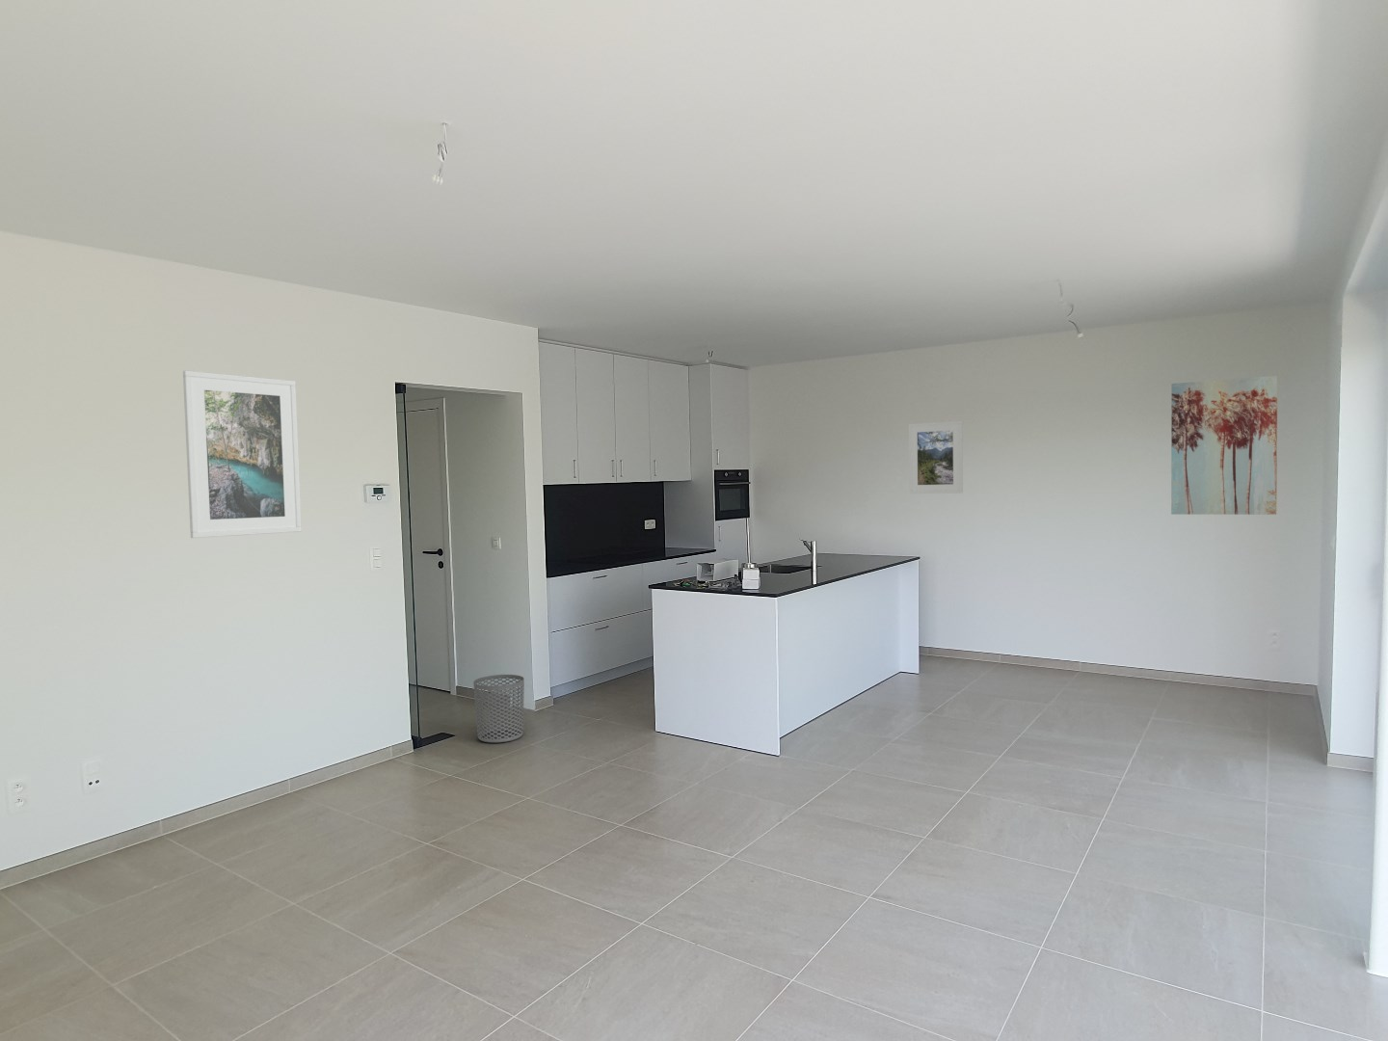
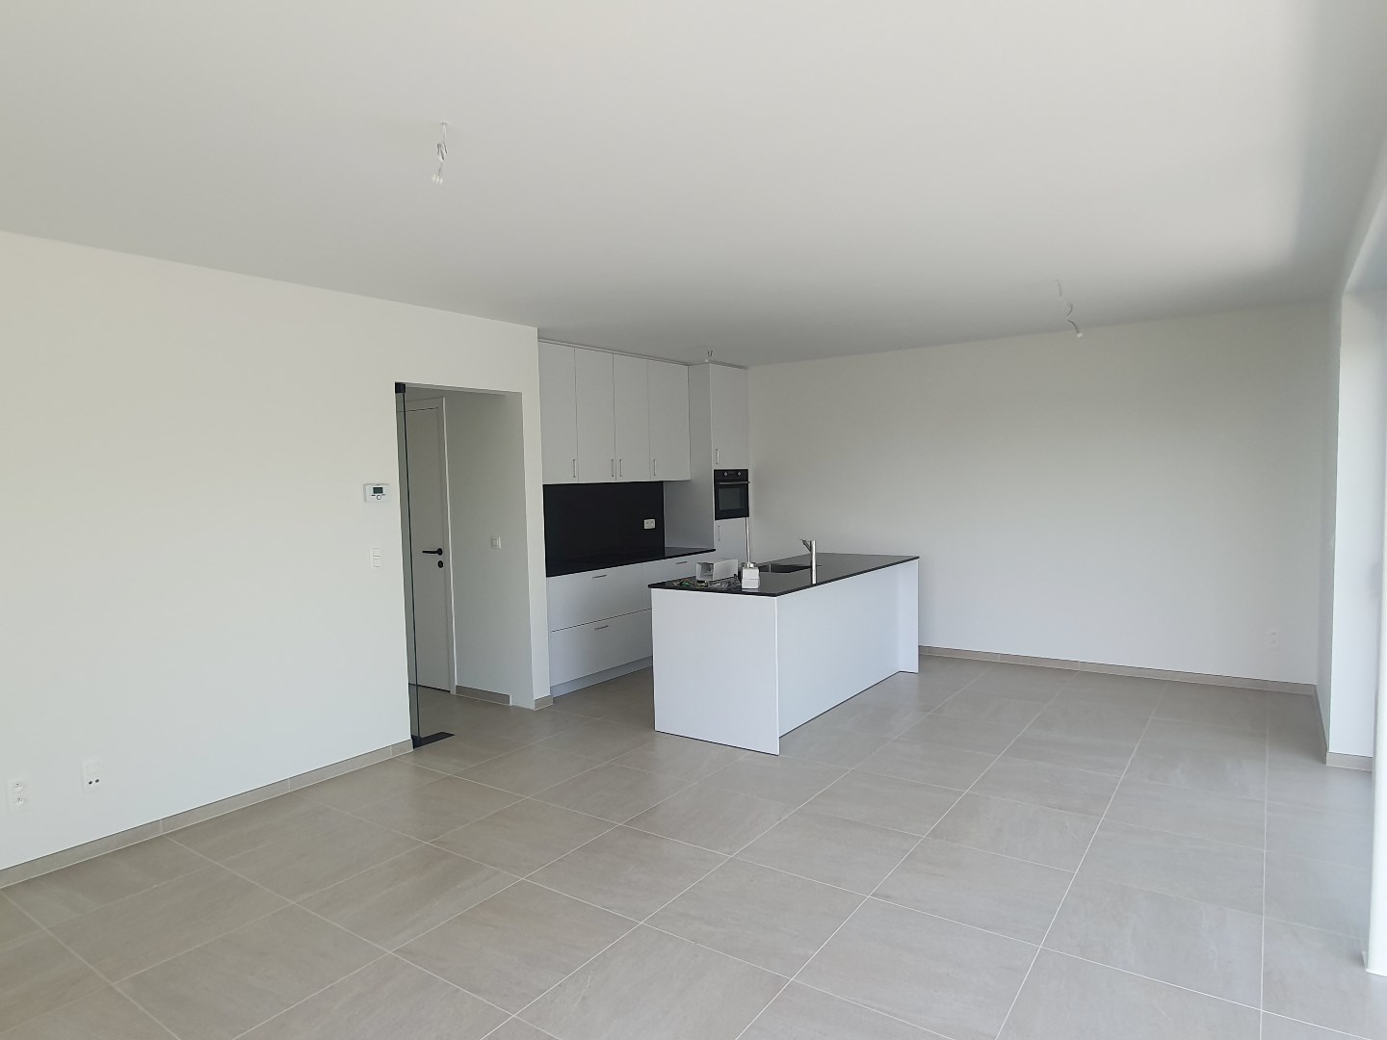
- waste bin (501, 707)
- wall art (1222, 447)
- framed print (934, 458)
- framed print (245, 455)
